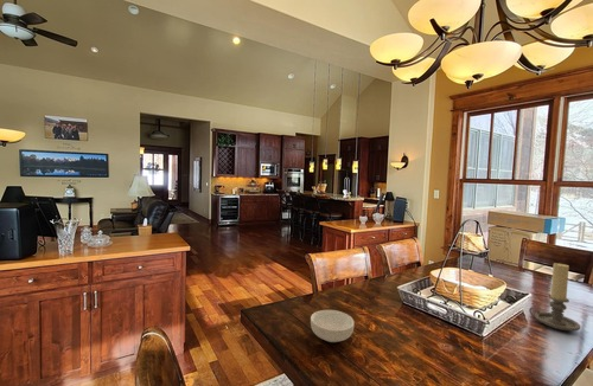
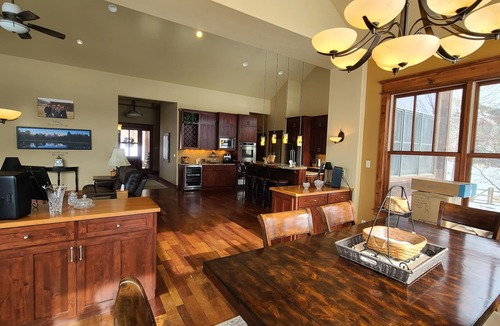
- cereal bowl (331, 327)
- candle holder (554, 292)
